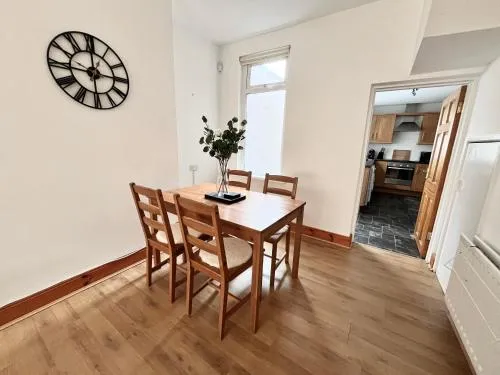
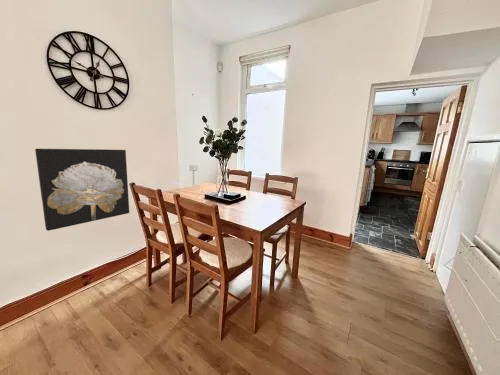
+ wall art (89, 185)
